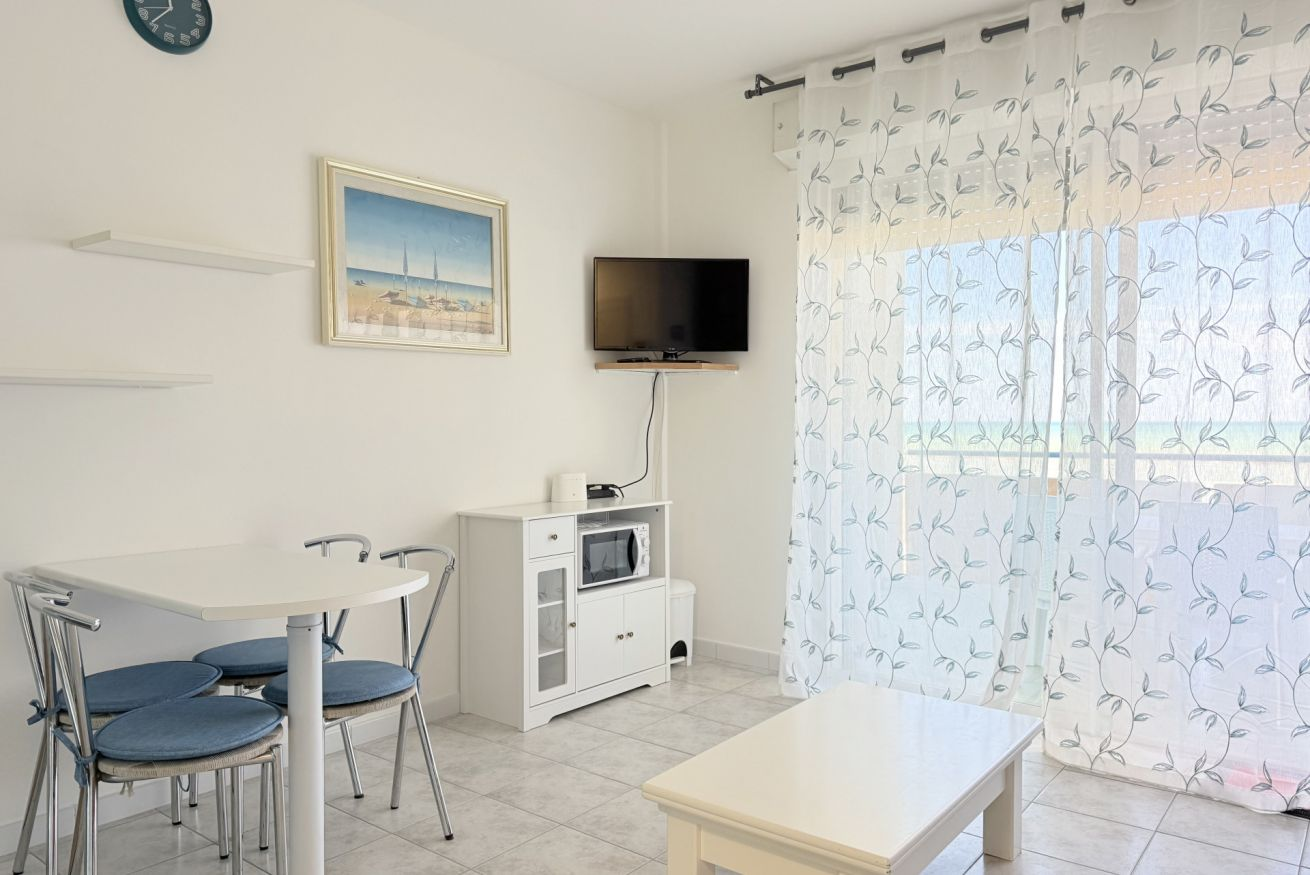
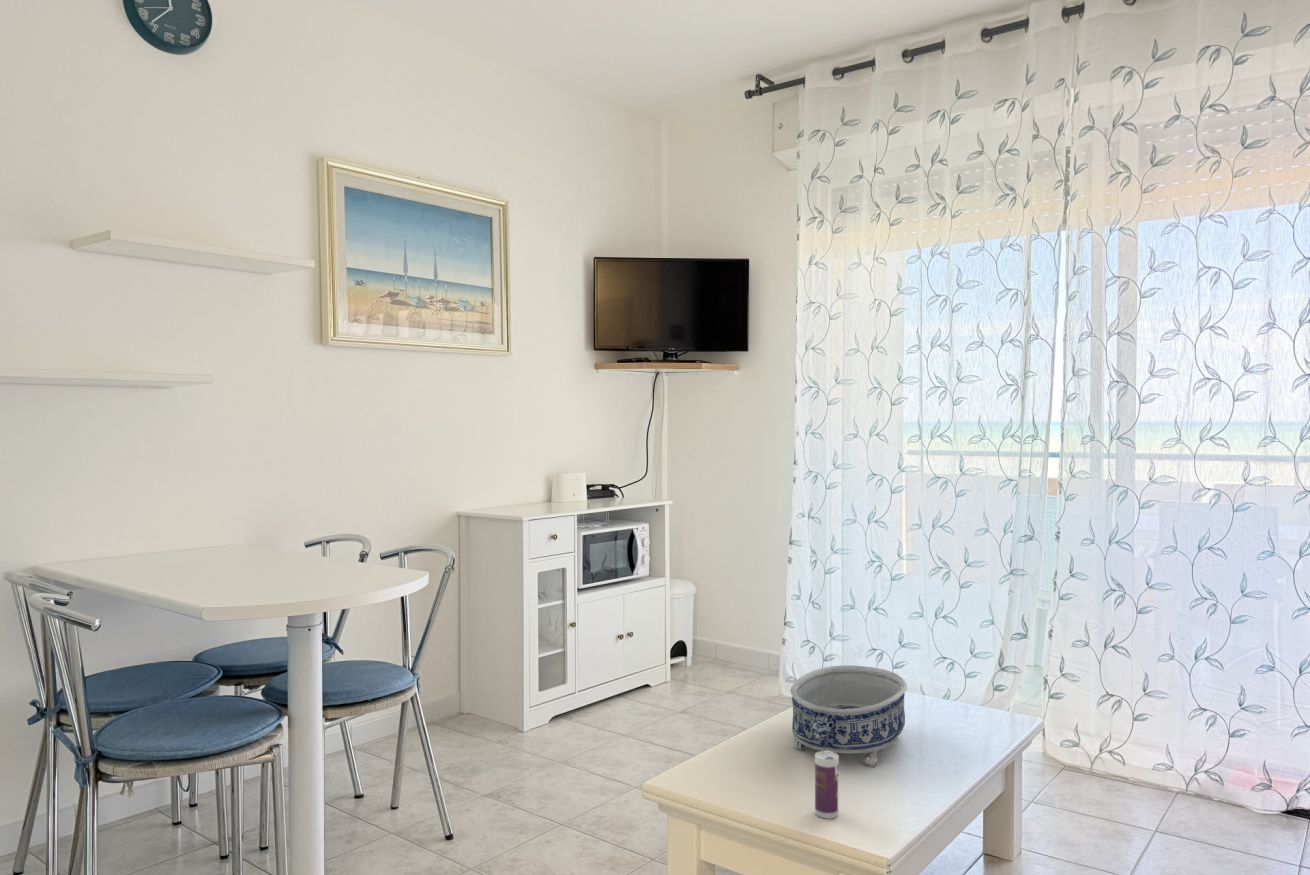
+ decorative bowl (849, 712)
+ beverage can (826, 784)
